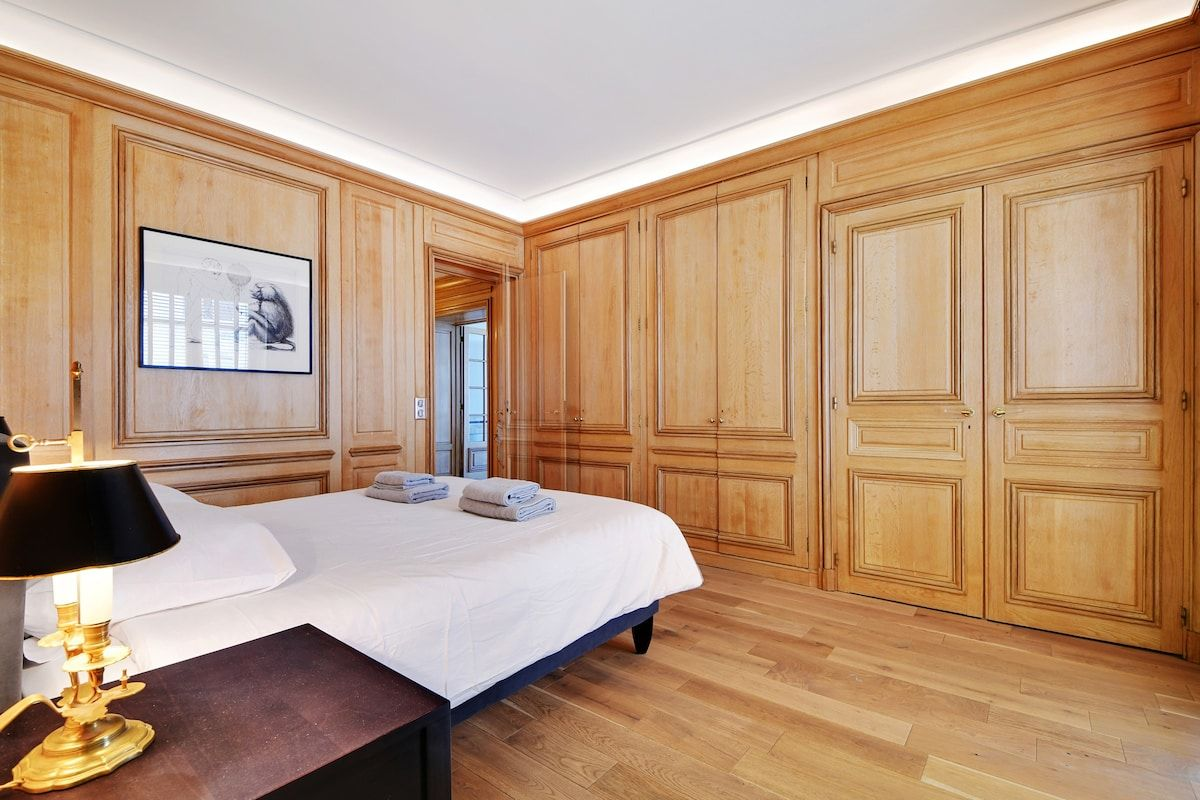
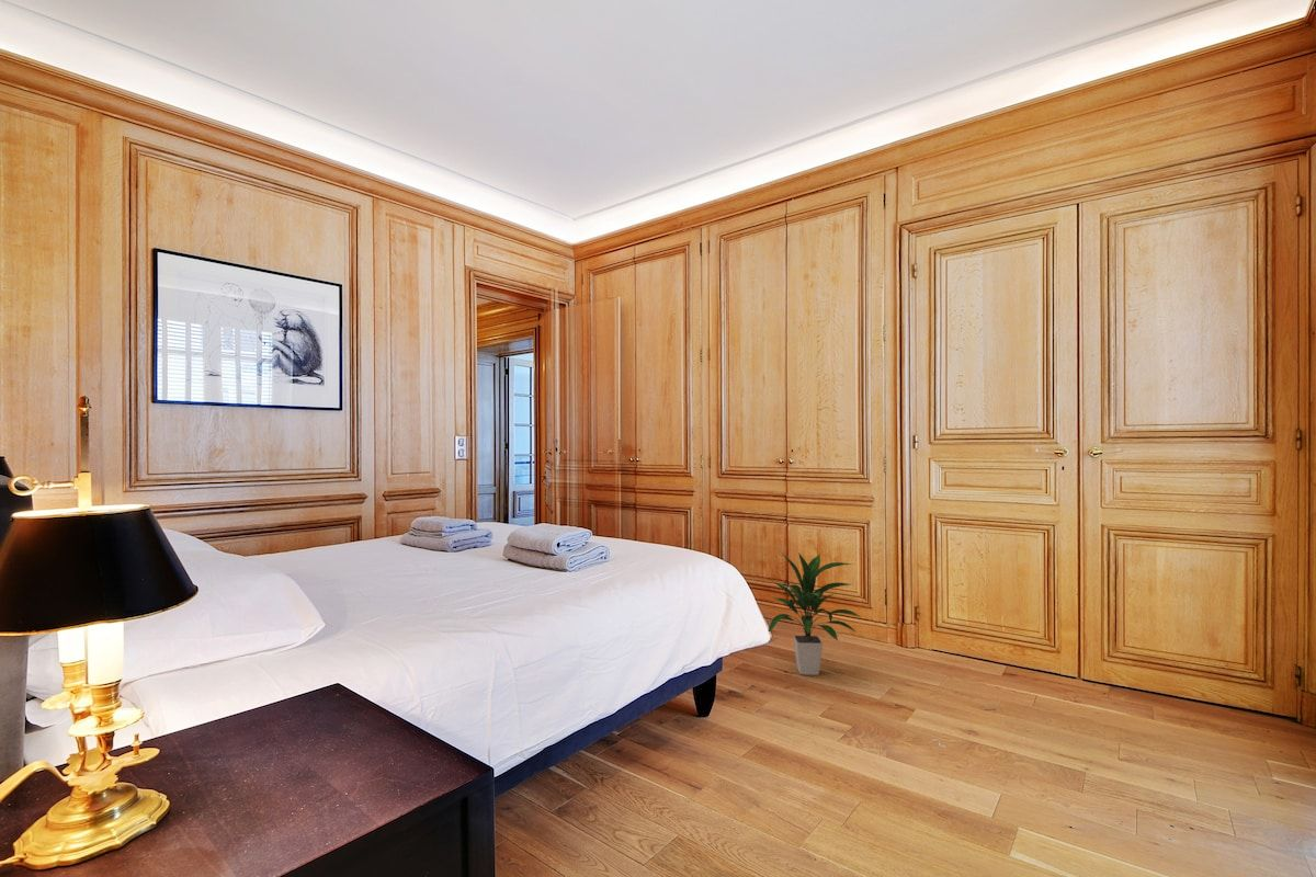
+ indoor plant (809, 610)
